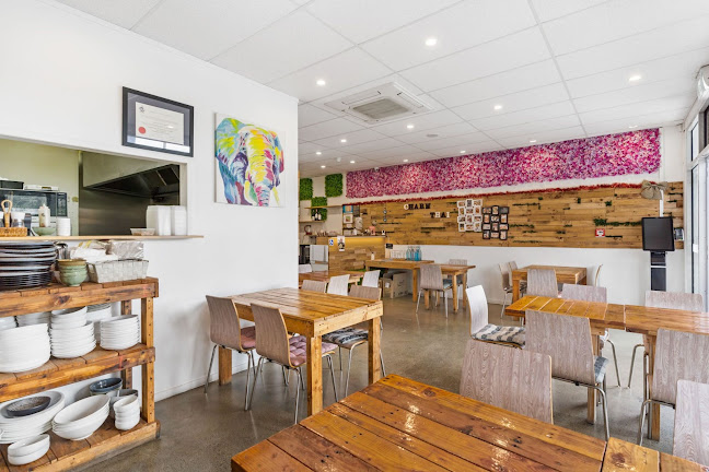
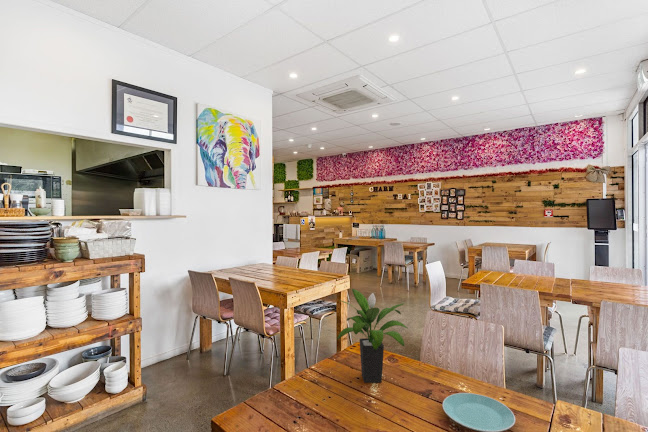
+ plate (477, 413)
+ potted plant (372, 336)
